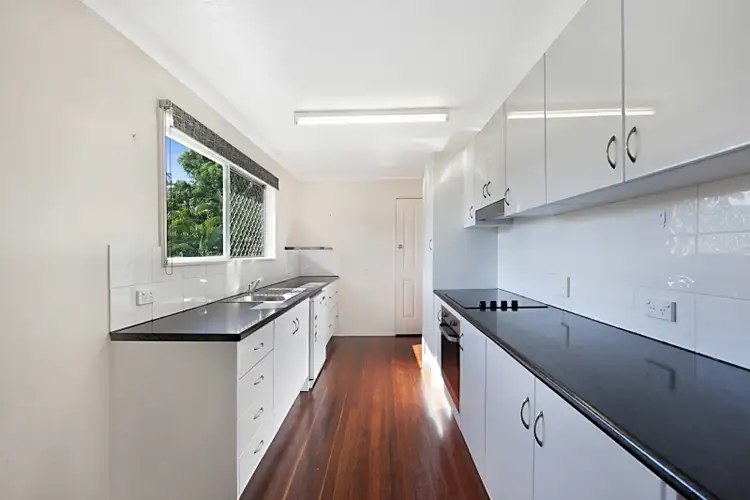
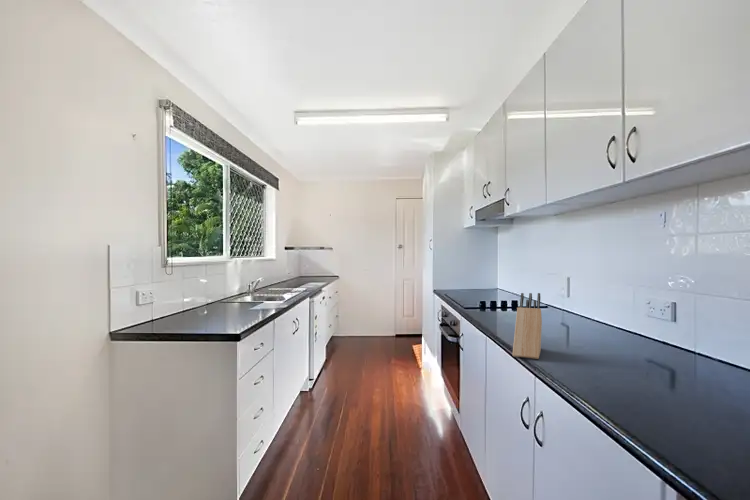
+ knife block (528, 322)
